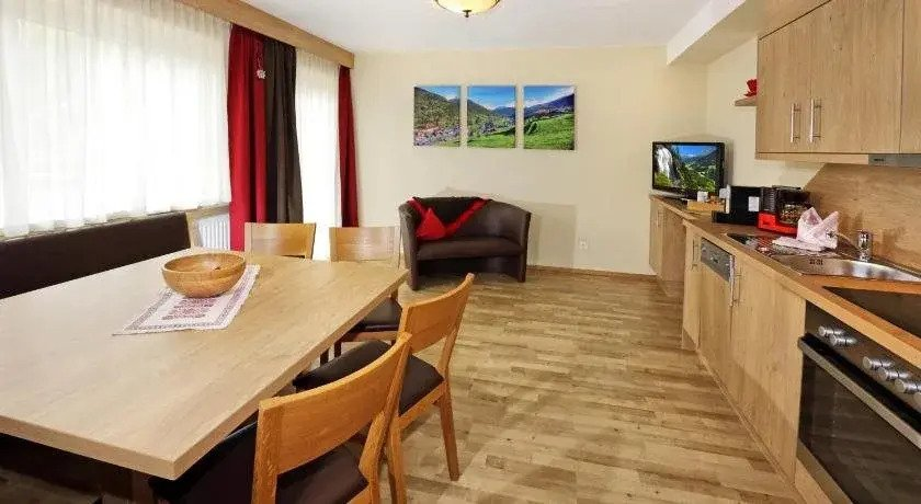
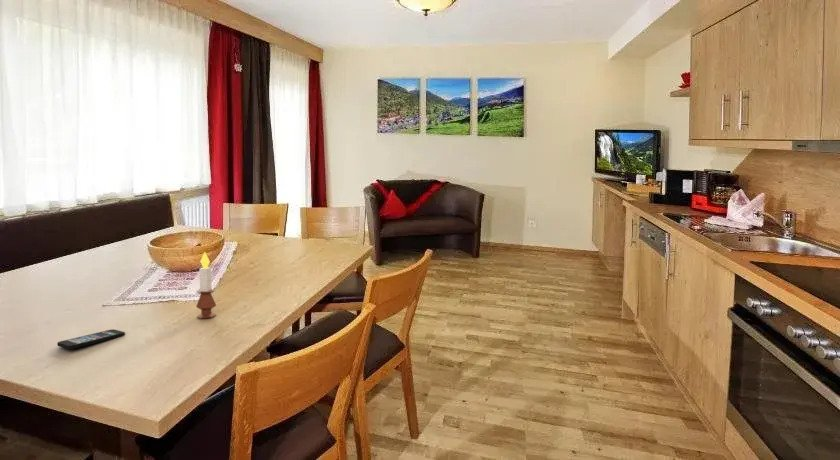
+ smartphone (92, 338)
+ candle (205, 283)
